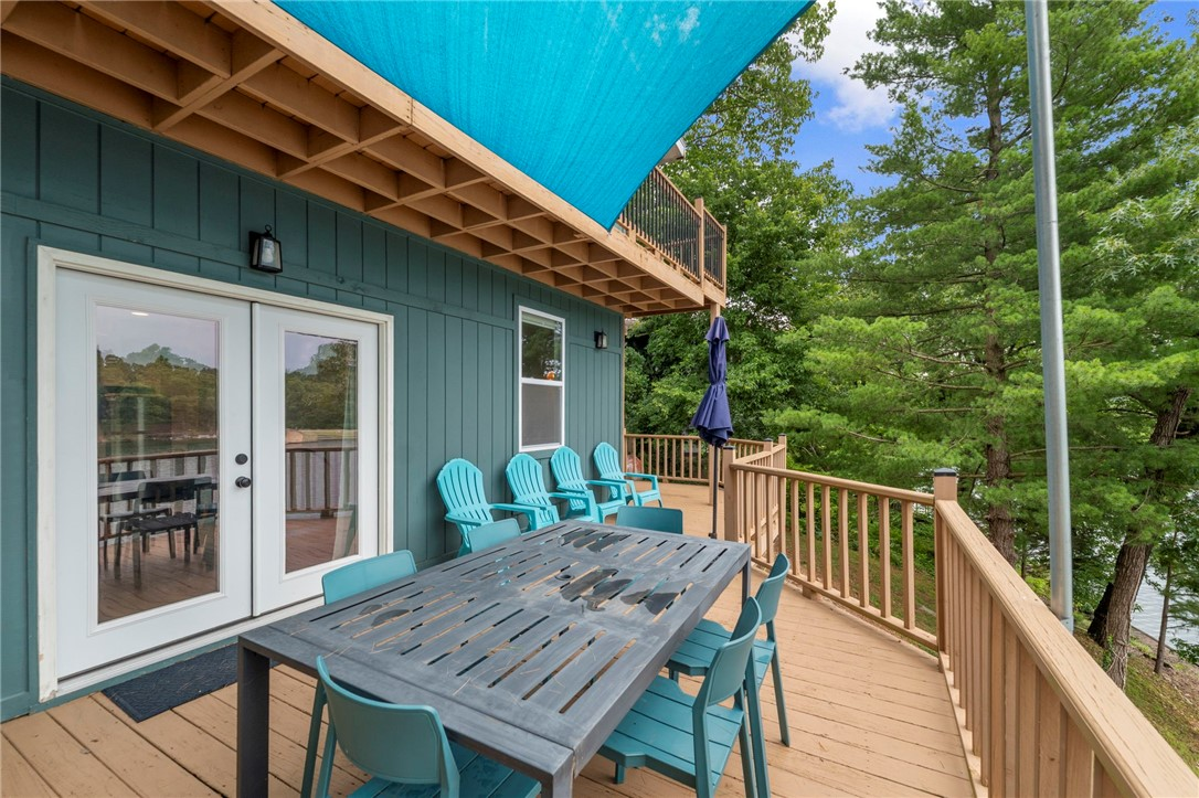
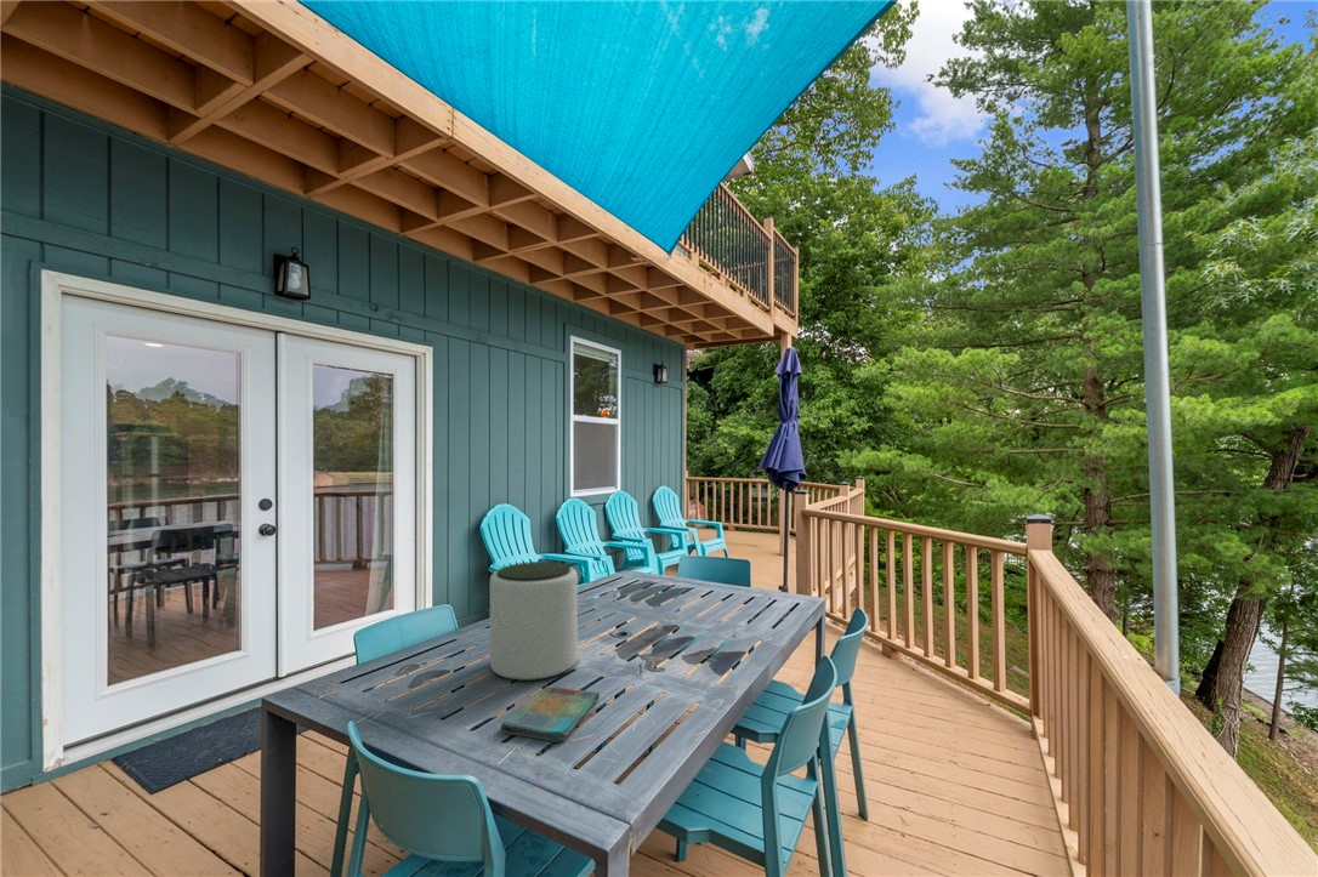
+ plant pot (534, 616)
+ dish towel (552, 710)
